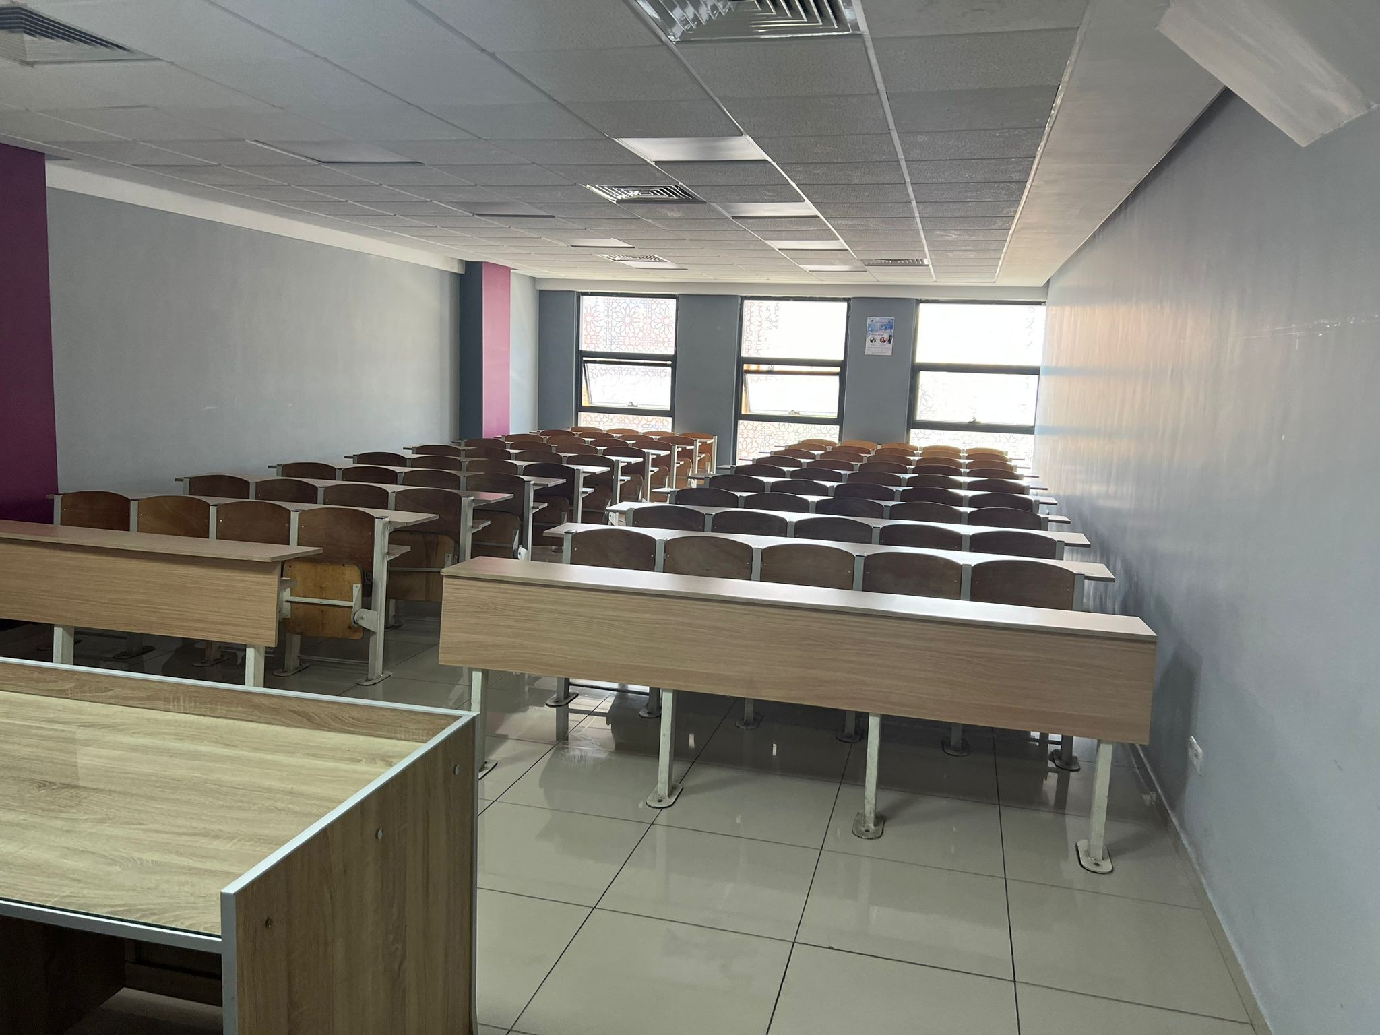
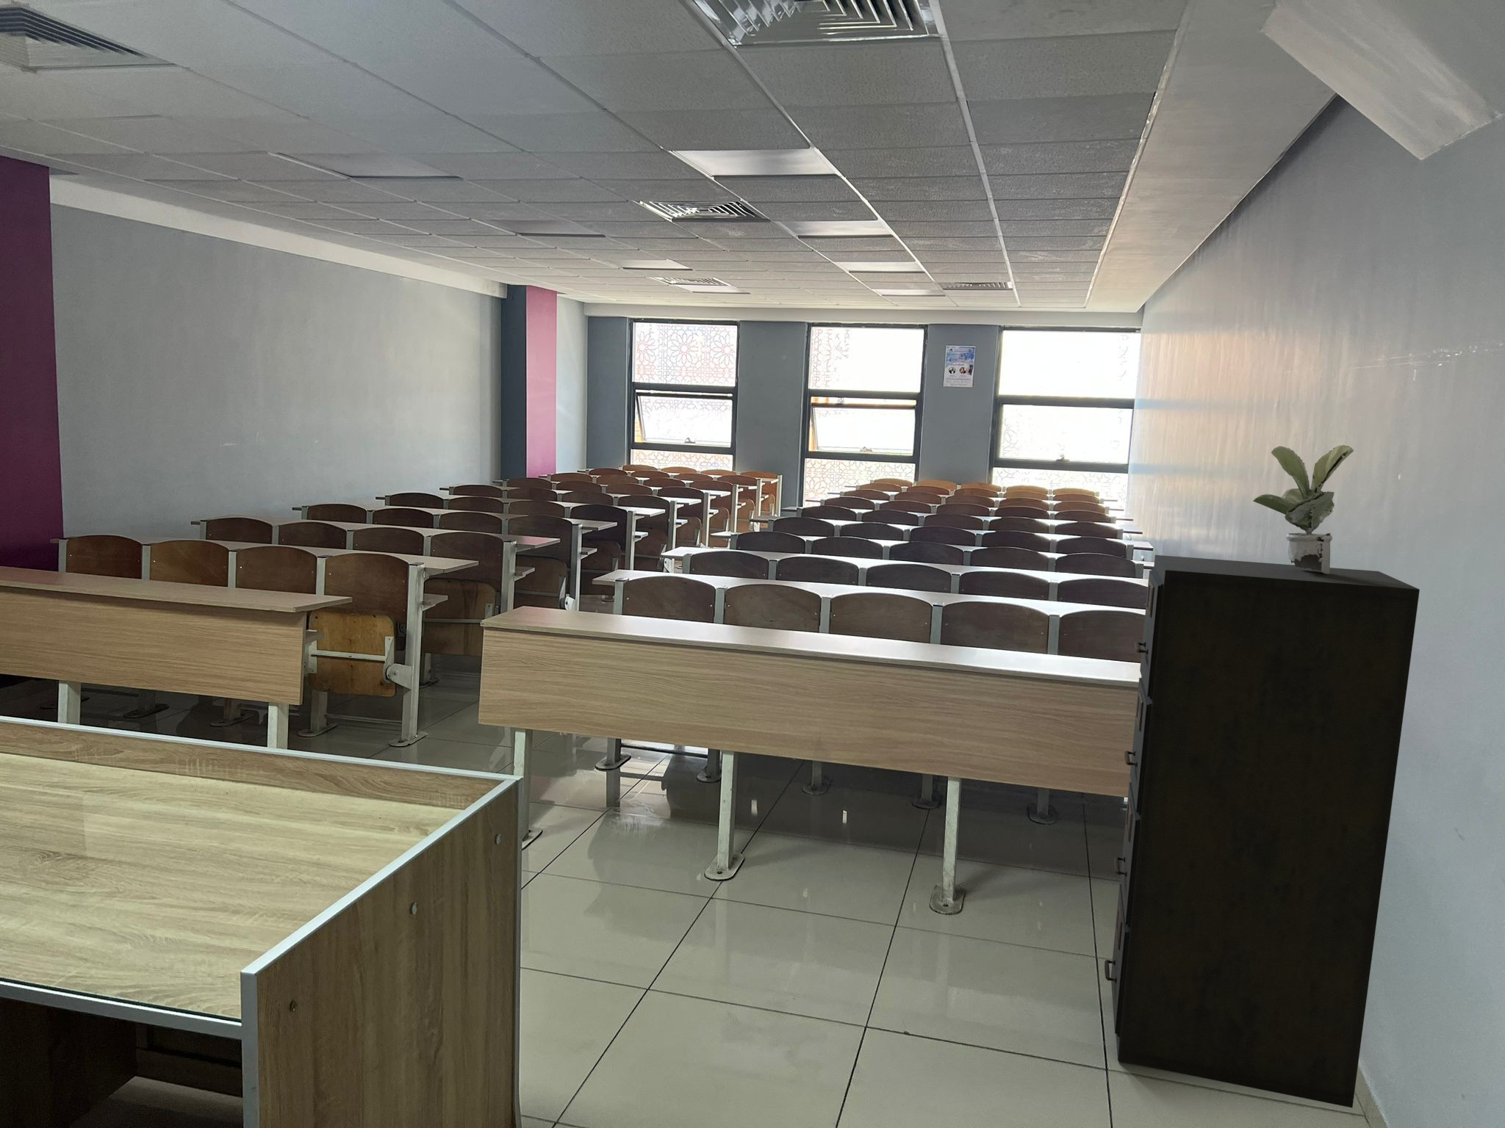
+ potted plant (1298, 506)
+ filing cabinet (1240, 814)
